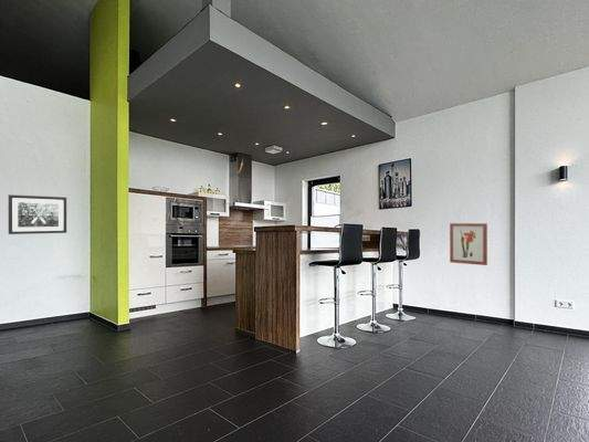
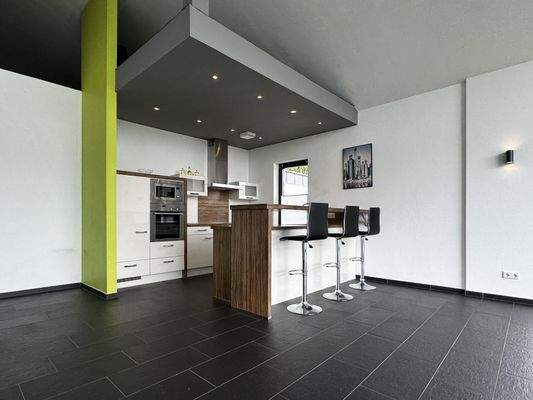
- wall art (39, 214)
- wall art (467, 243)
